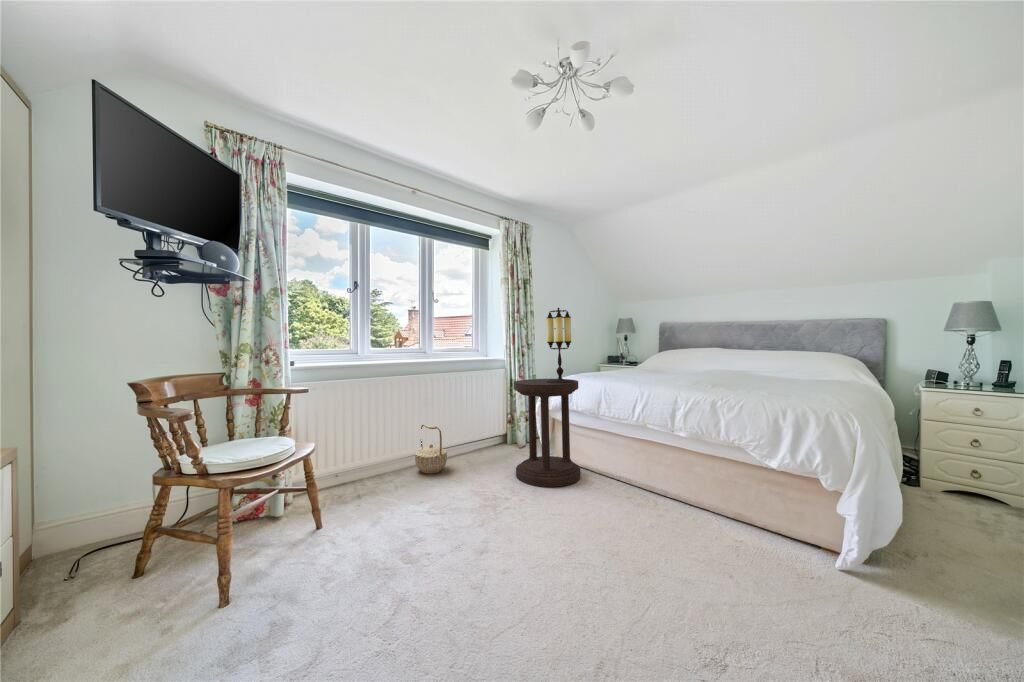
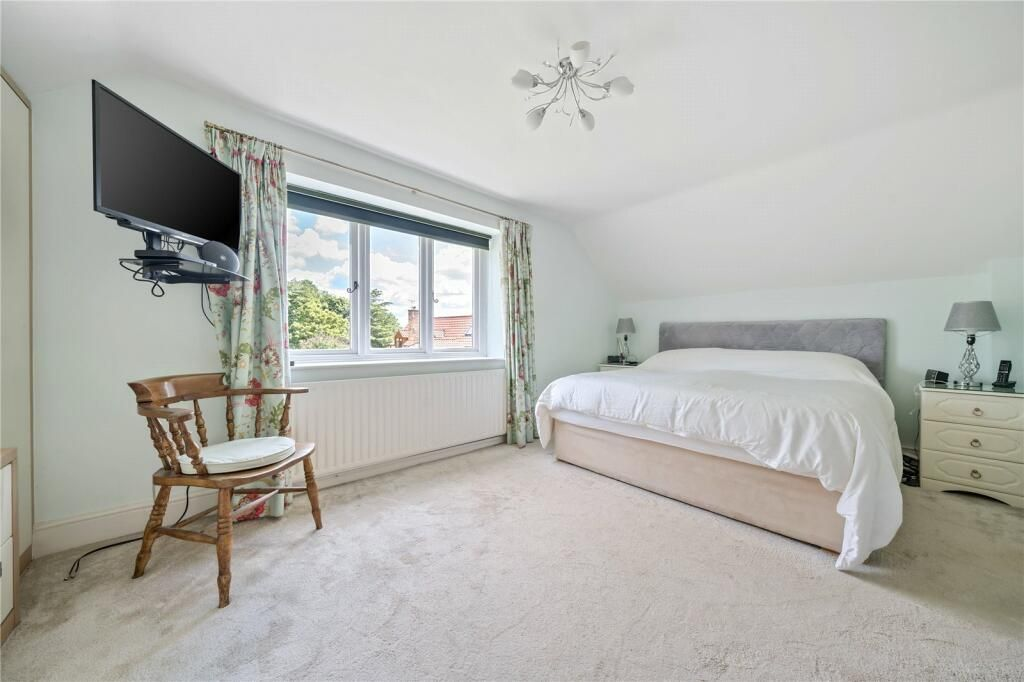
- table lamp (559, 344)
- basket (430, 447)
- side table (546, 428)
